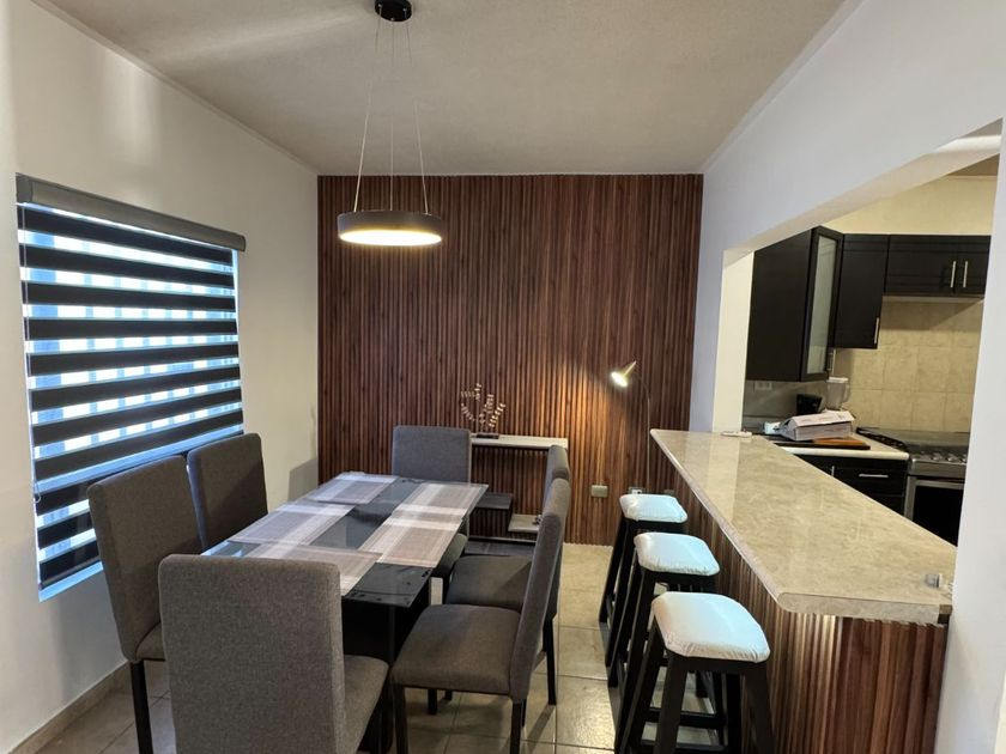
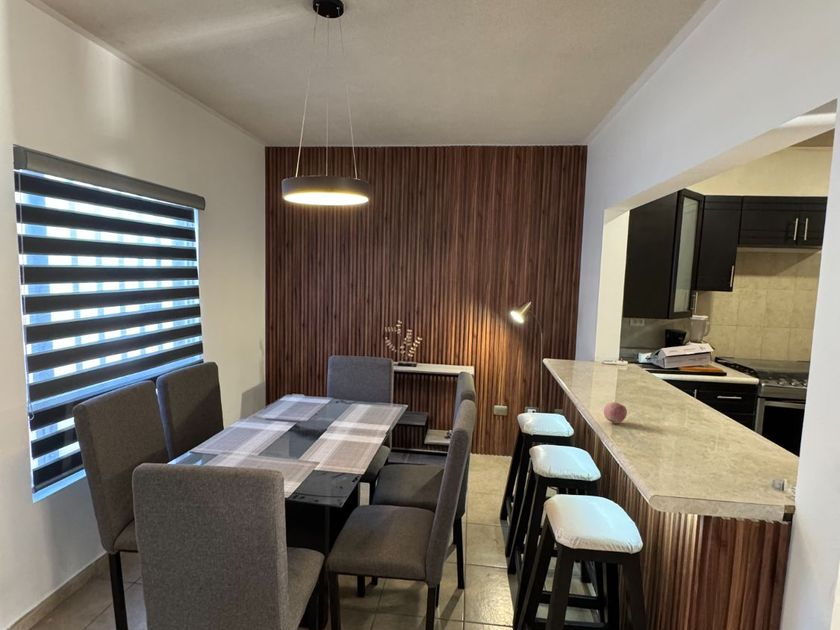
+ apple (615, 412)
